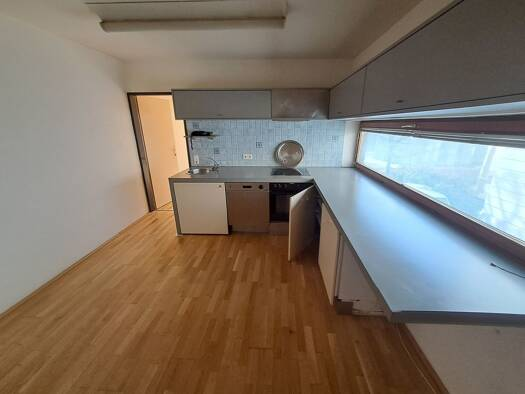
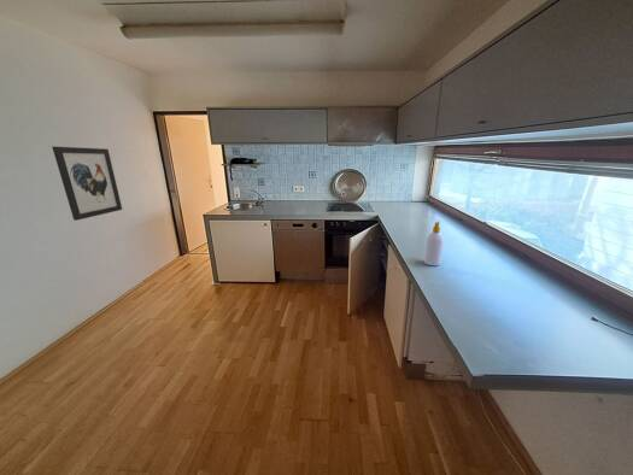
+ wall art (92, 182)
+ soap bottle (434, 242)
